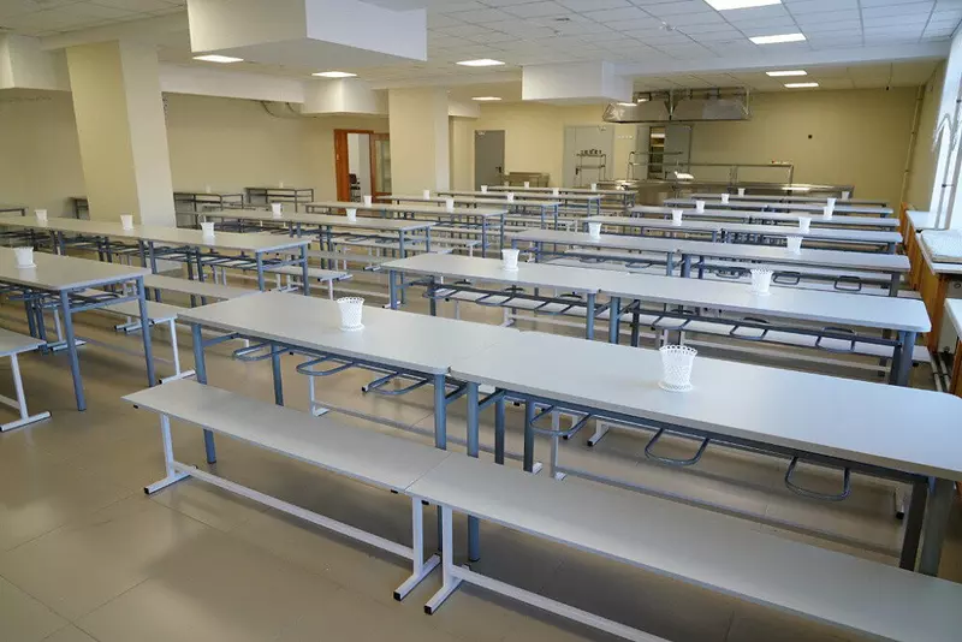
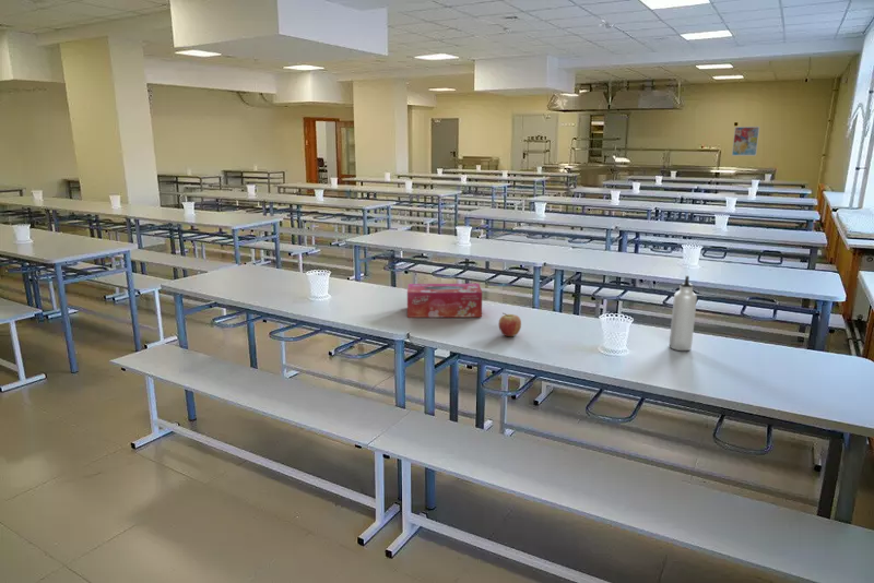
+ water bottle (683, 311)
+ wall art (745, 141)
+ fruit (509, 324)
+ tissue box (444, 299)
